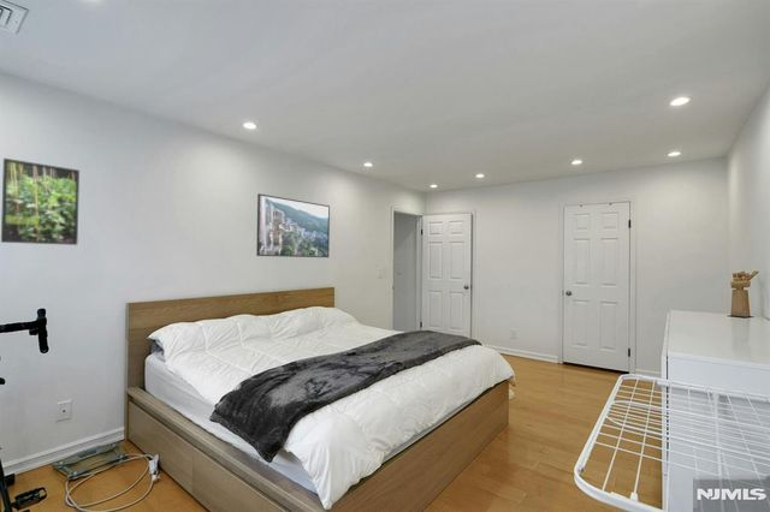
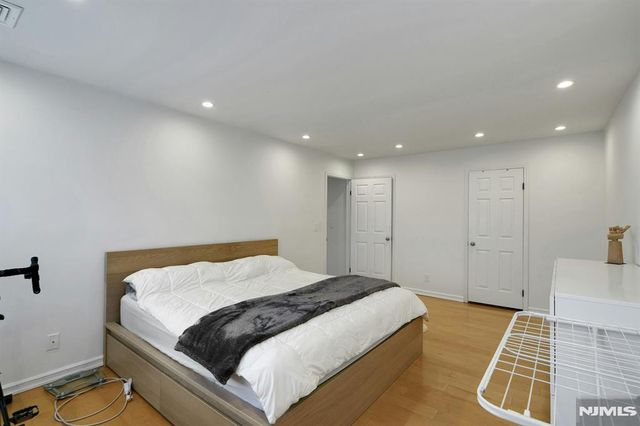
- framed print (42, 203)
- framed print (296, 228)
